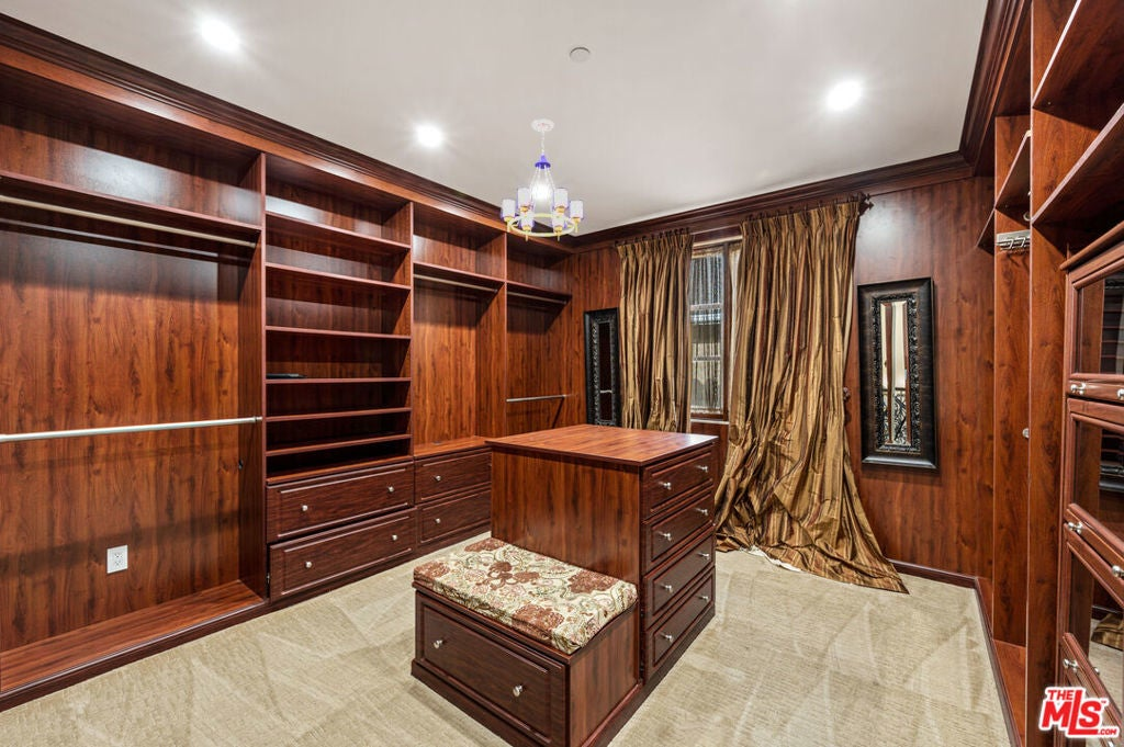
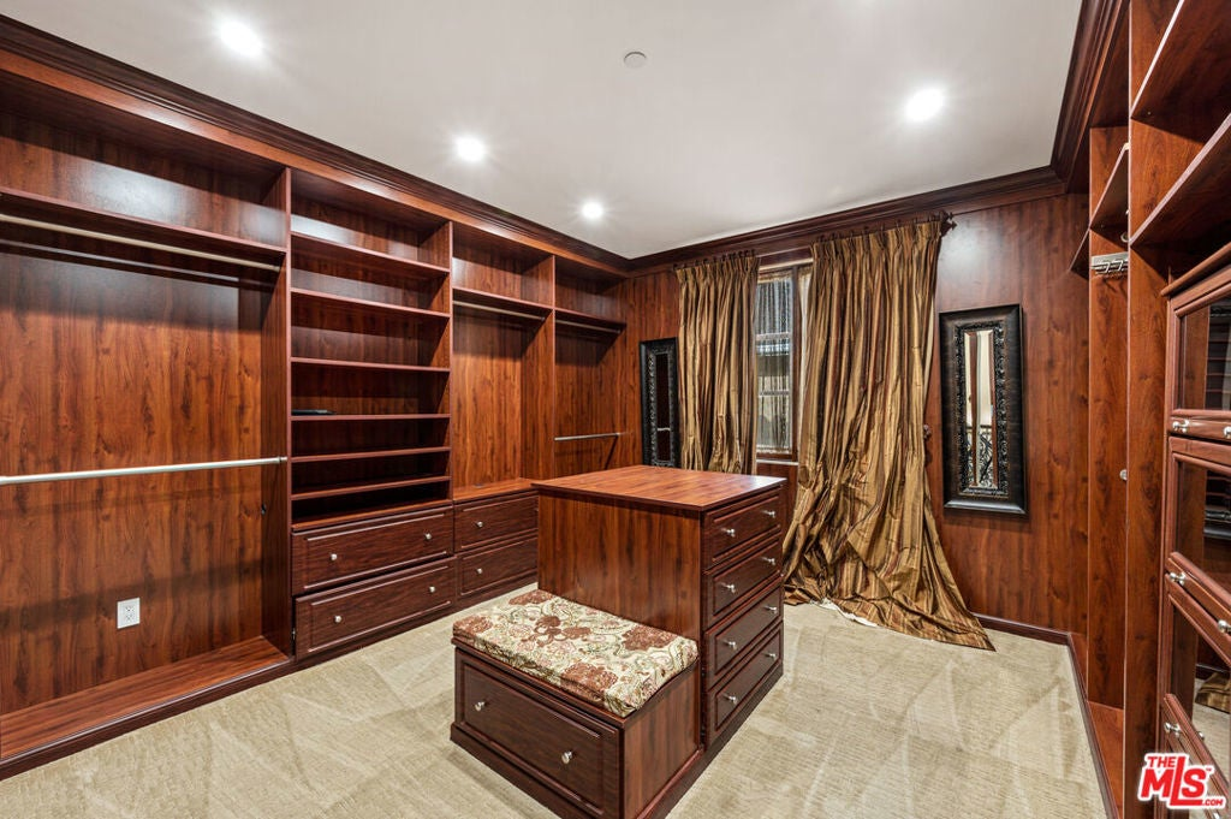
- chandelier (546, 178)
